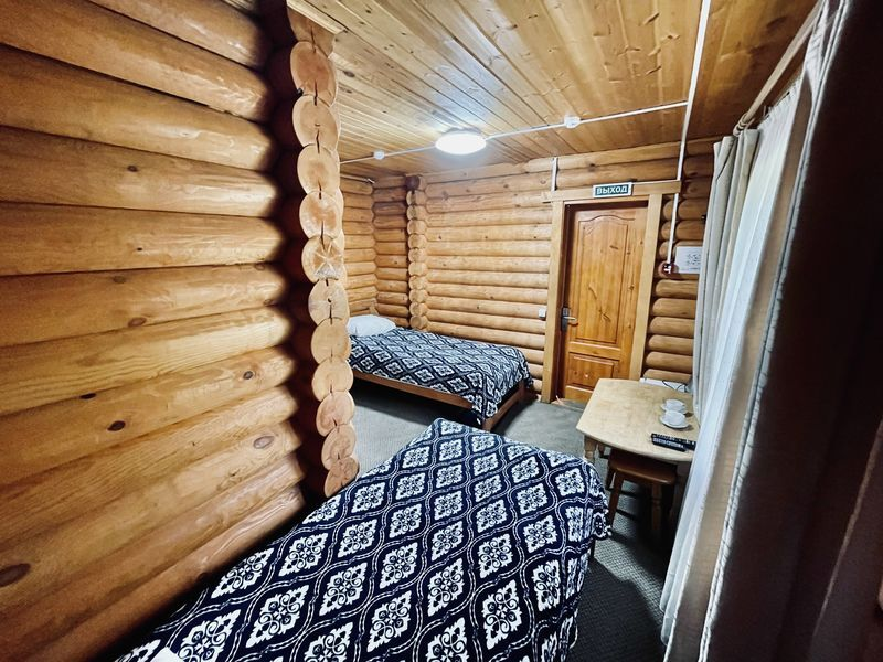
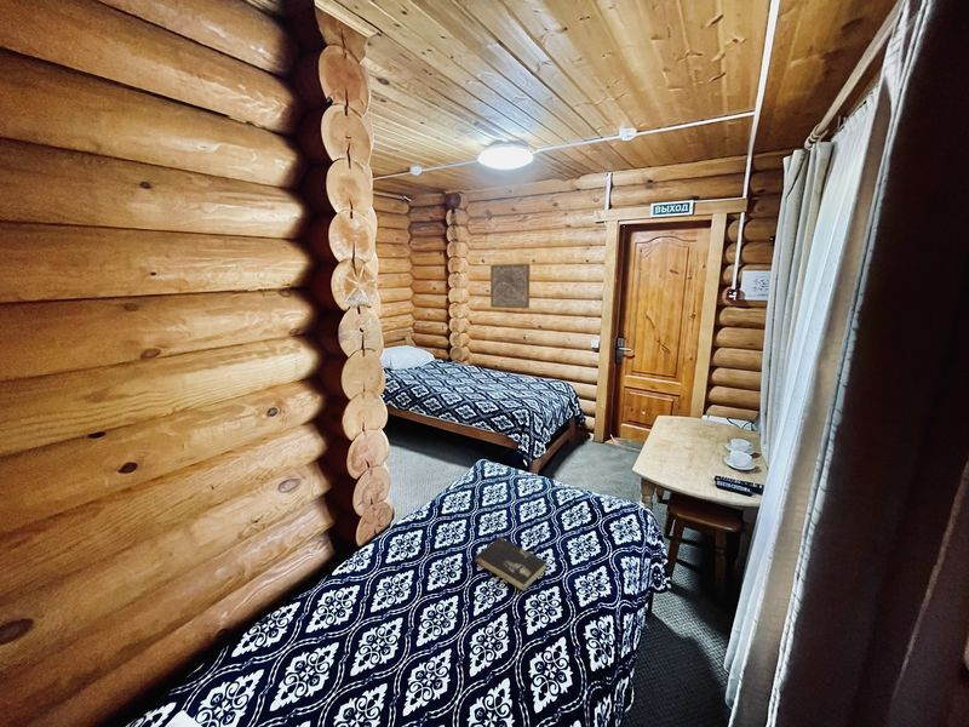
+ book (510, 561)
+ wall art (509, 286)
